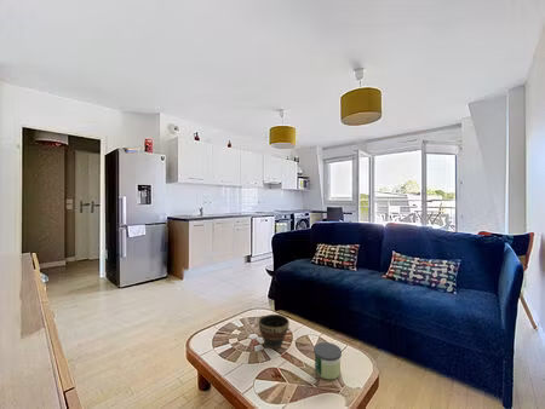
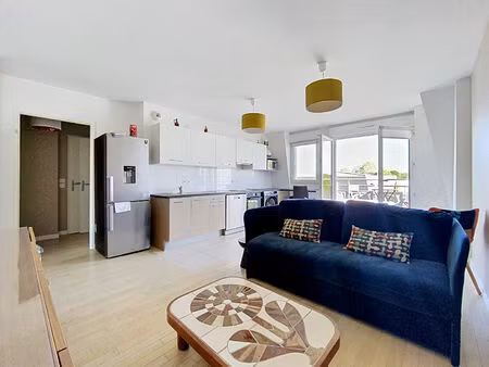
- bowl (272, 330)
- candle (327, 361)
